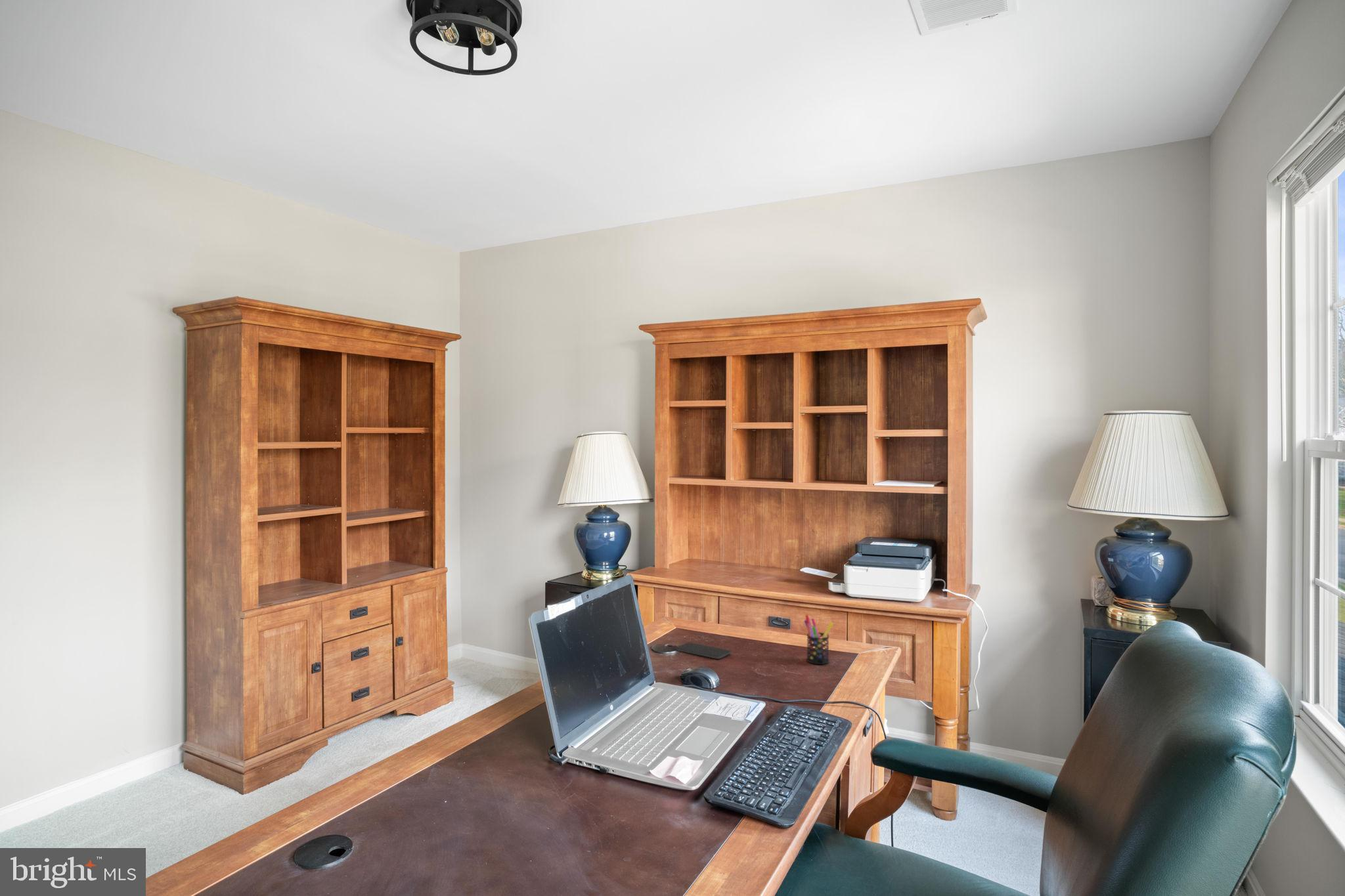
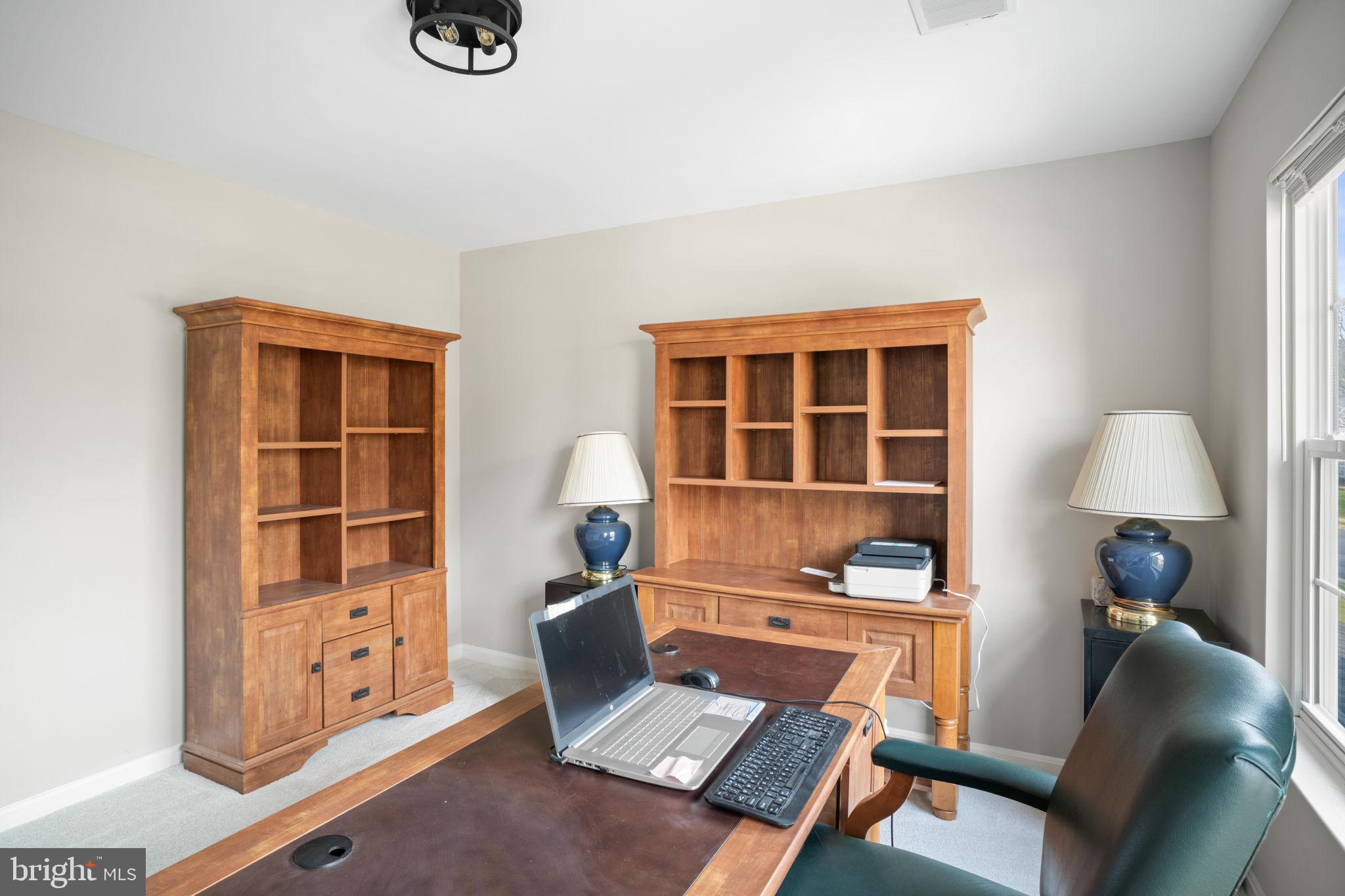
- pen holder (816, 639)
- smartphone (703, 650)
